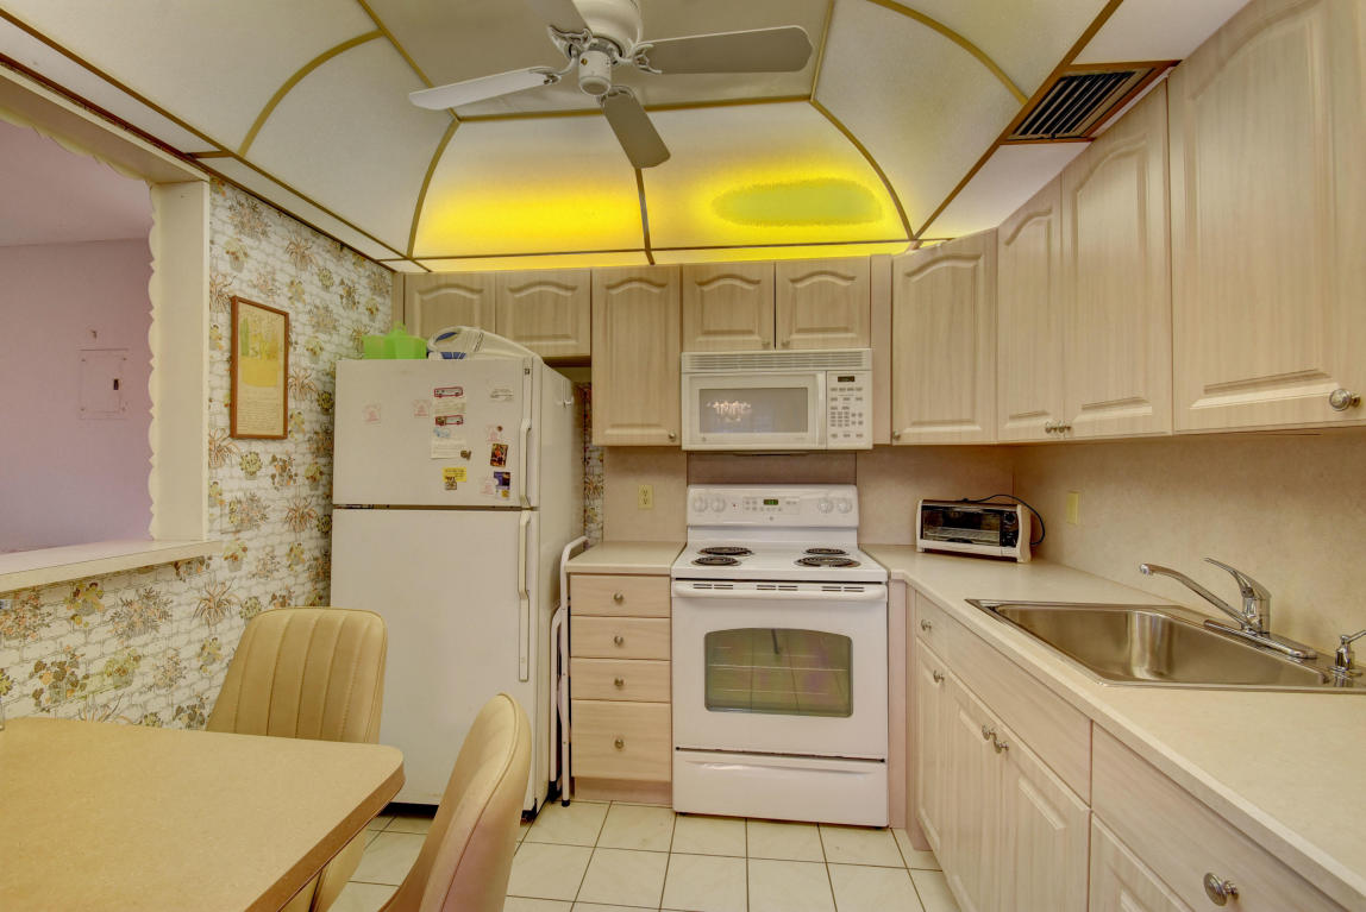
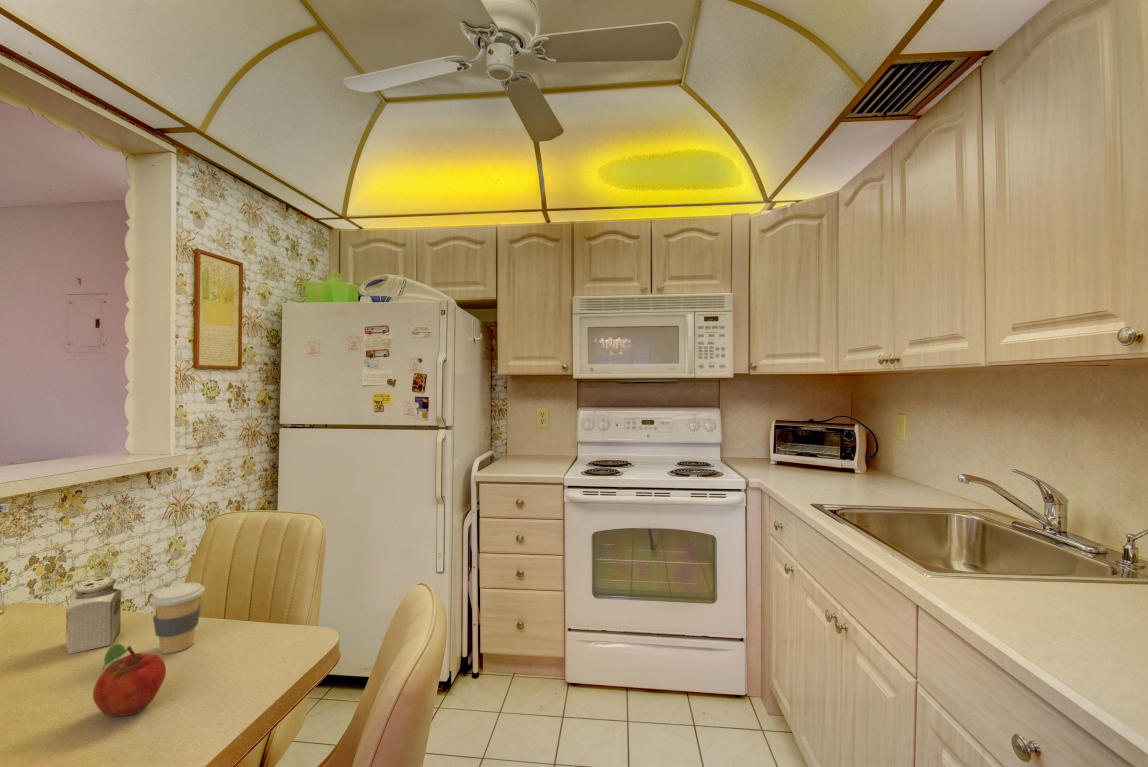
+ coffee cup (177, 618)
+ salt shaker (94, 611)
+ fruit (127, 676)
